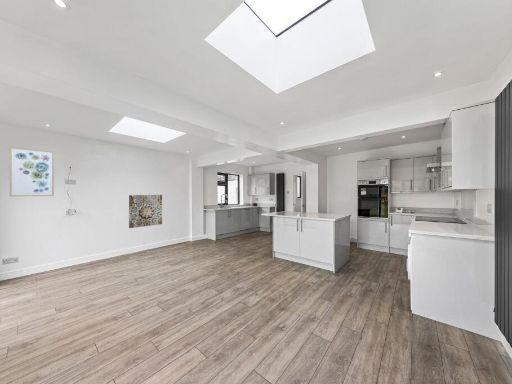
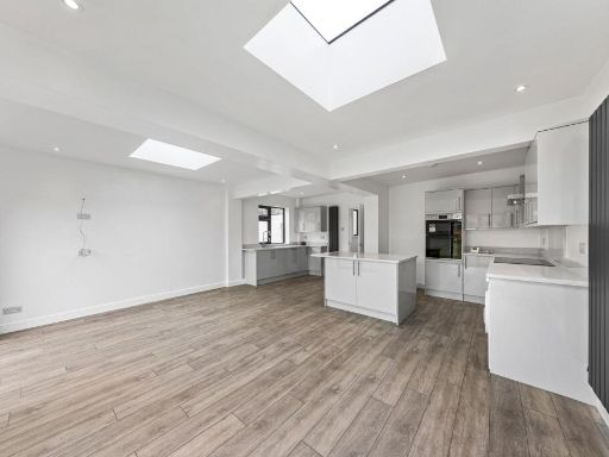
- wall art (33, 172)
- wall art (146, 210)
